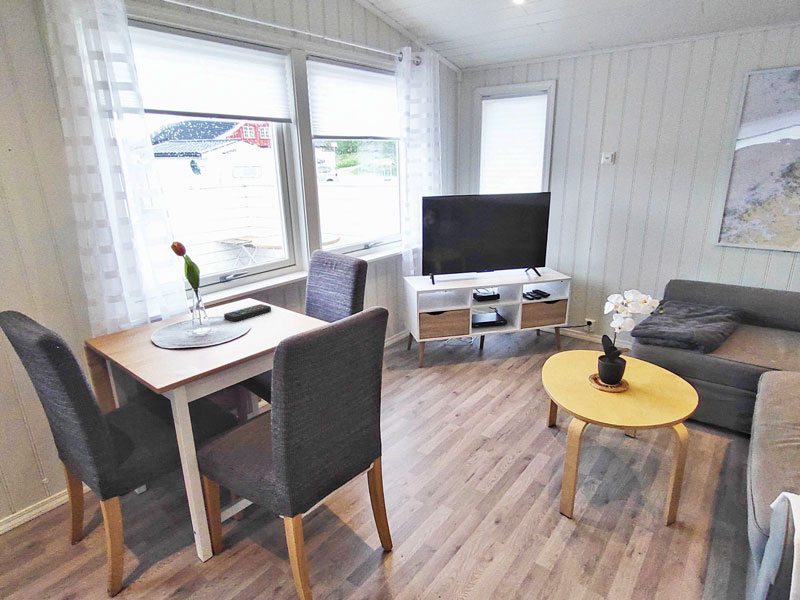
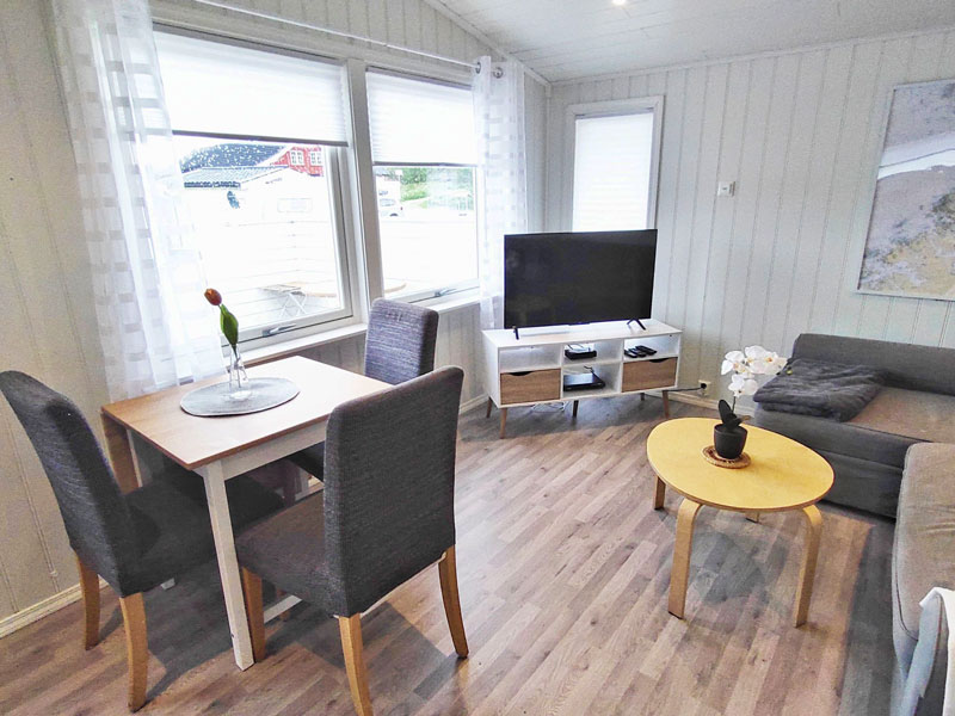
- remote control (248, 312)
